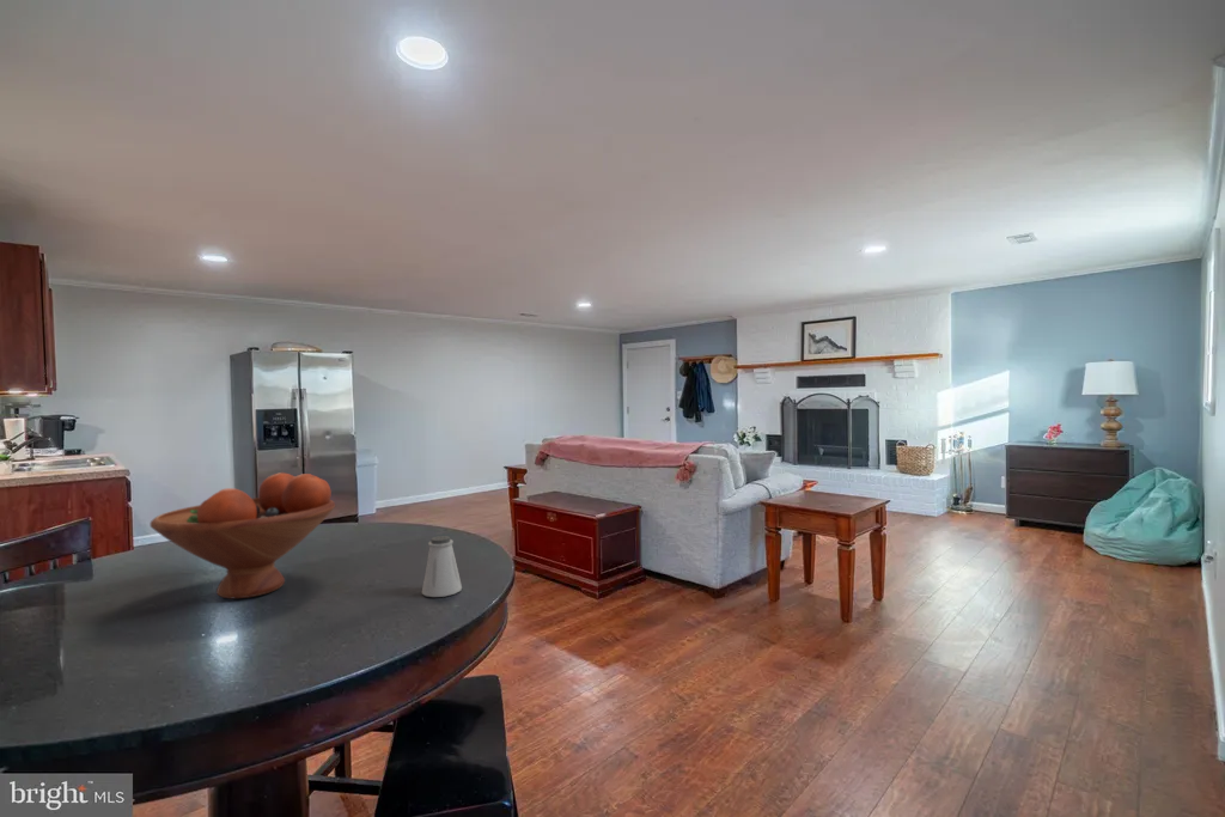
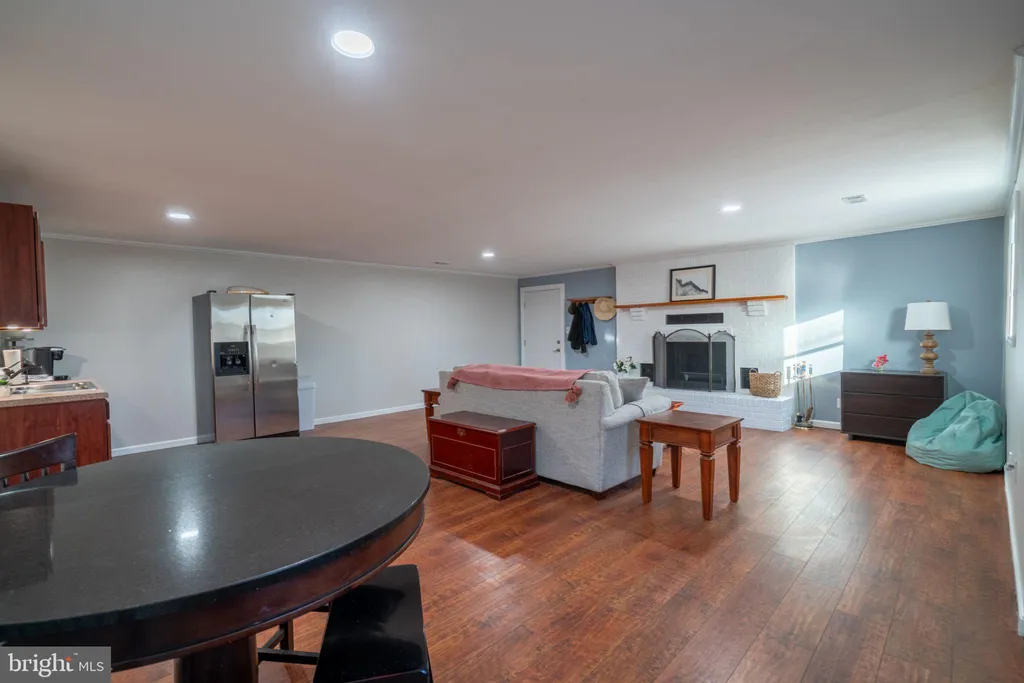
- saltshaker (440, 563)
- fruit bowl (250, 534)
